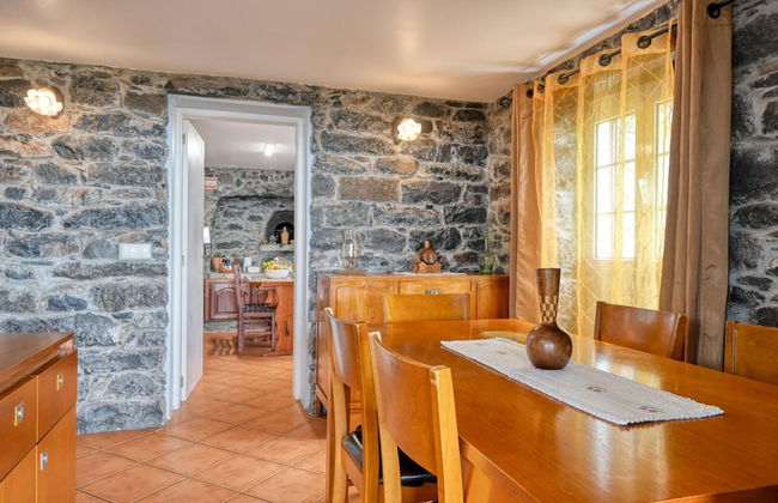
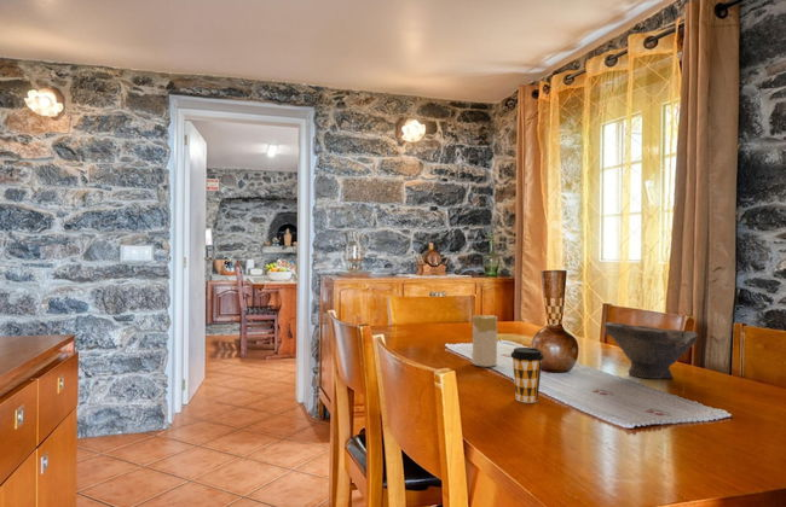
+ bowl (648, 349)
+ coffee cup (526, 374)
+ candle (484, 339)
